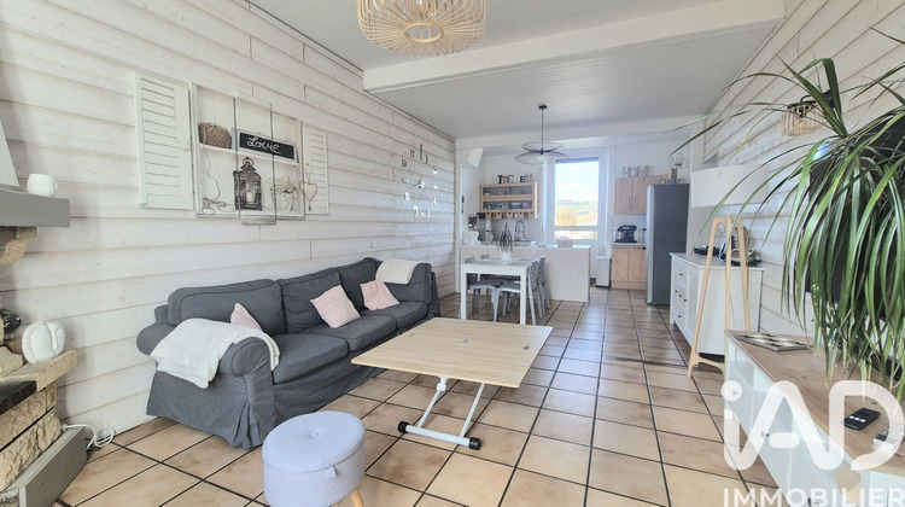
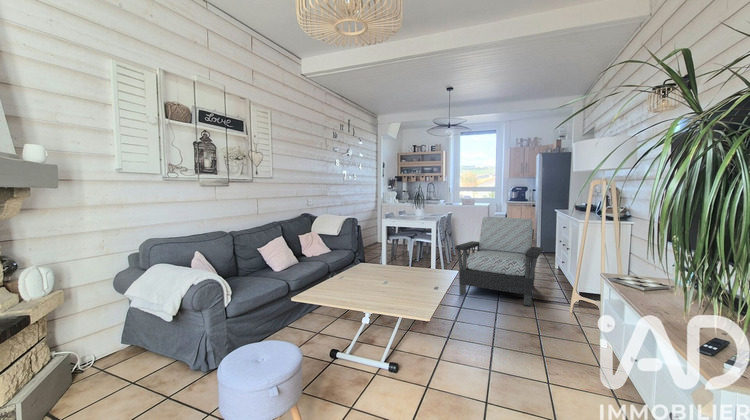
+ armchair (500, 255)
